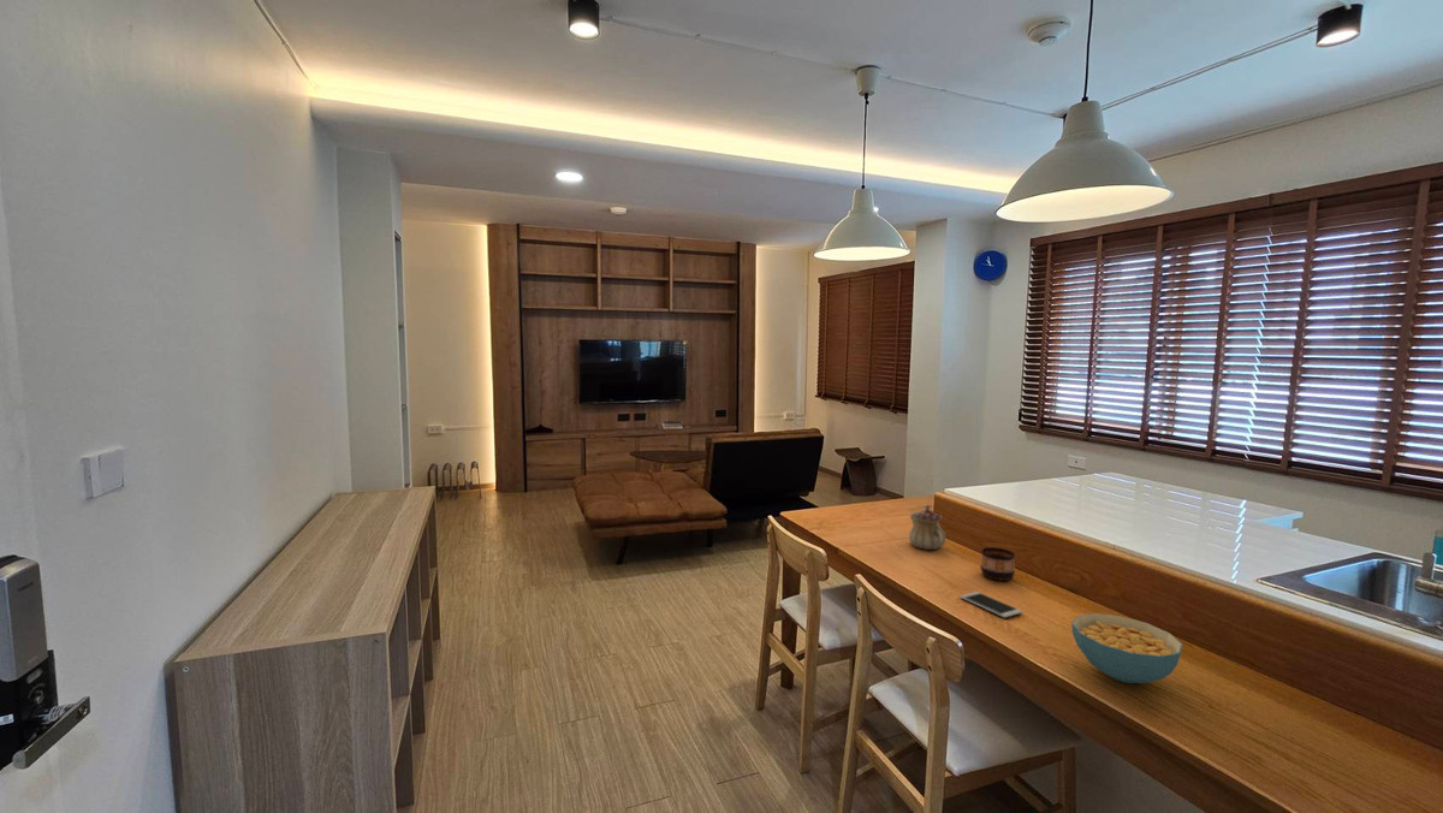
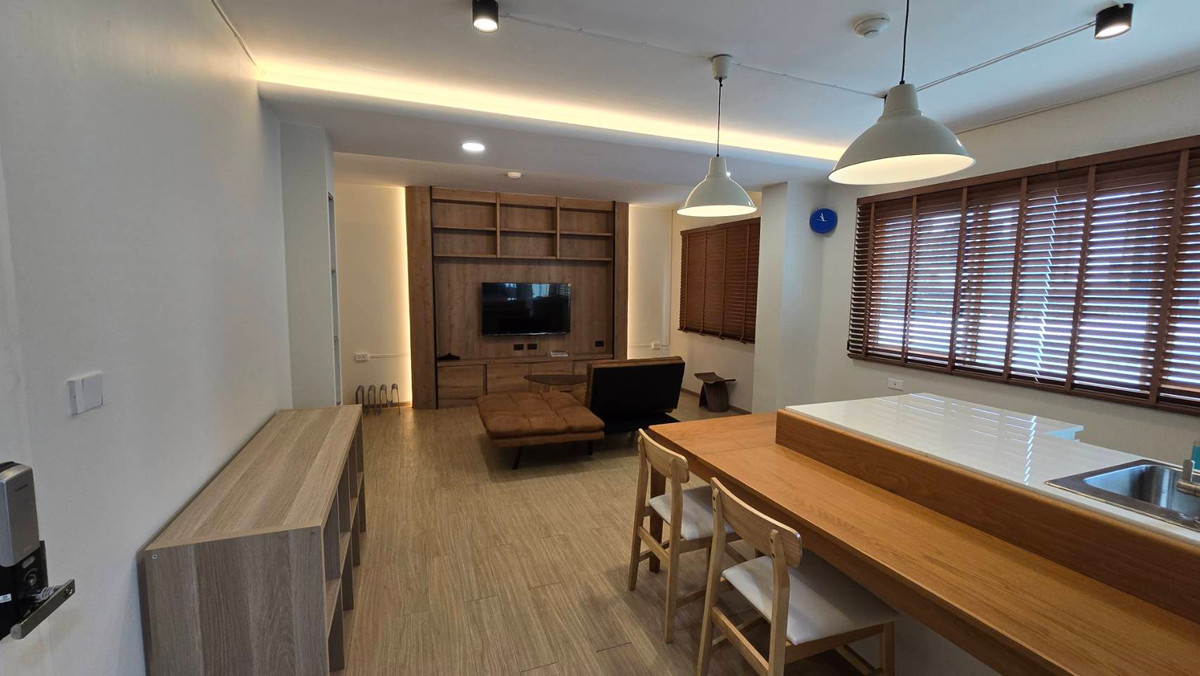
- teapot (928, 526)
- cereal bowl (1123, 654)
- cup (998, 563)
- smartphone (990, 604)
